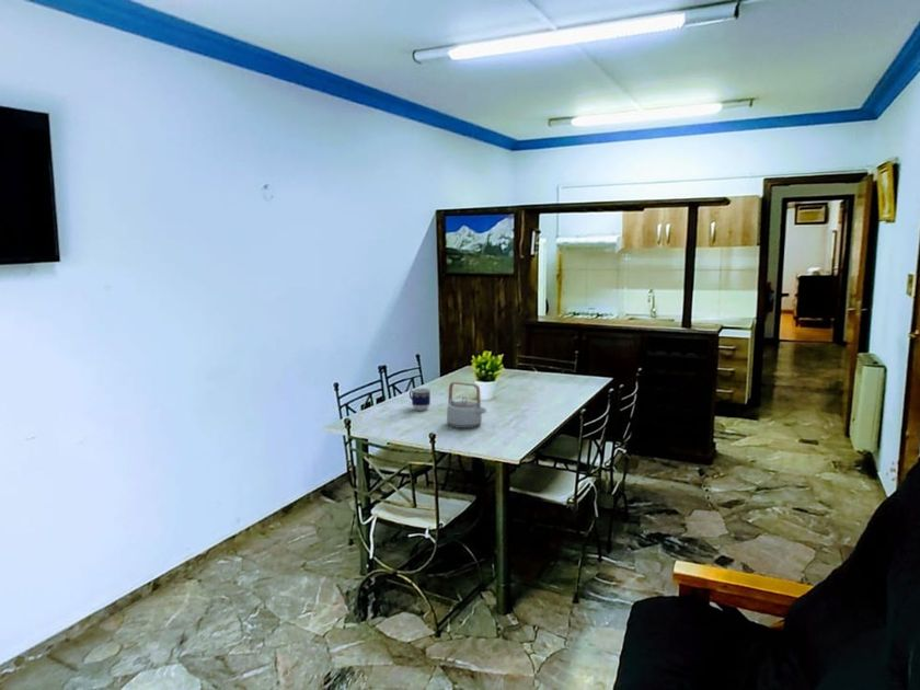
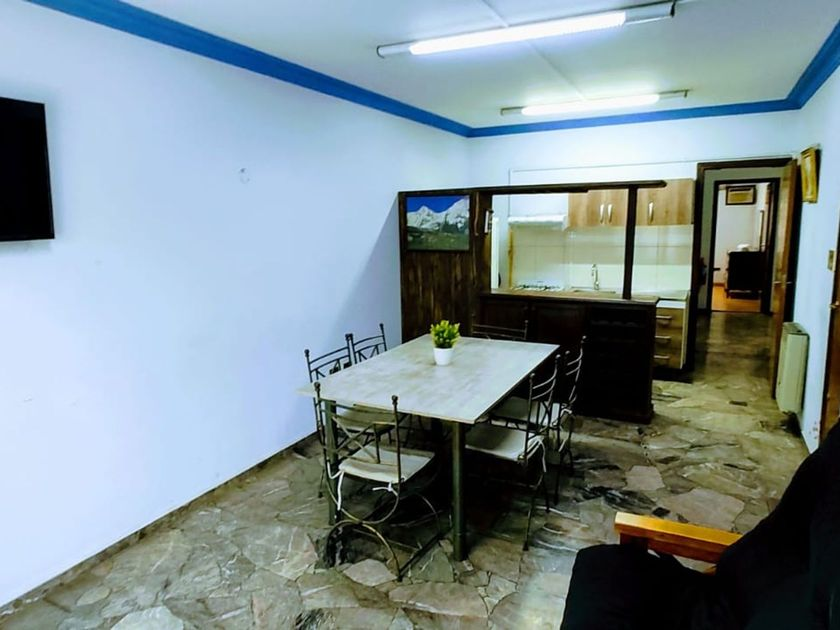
- cup (418, 399)
- teapot (467, 404)
